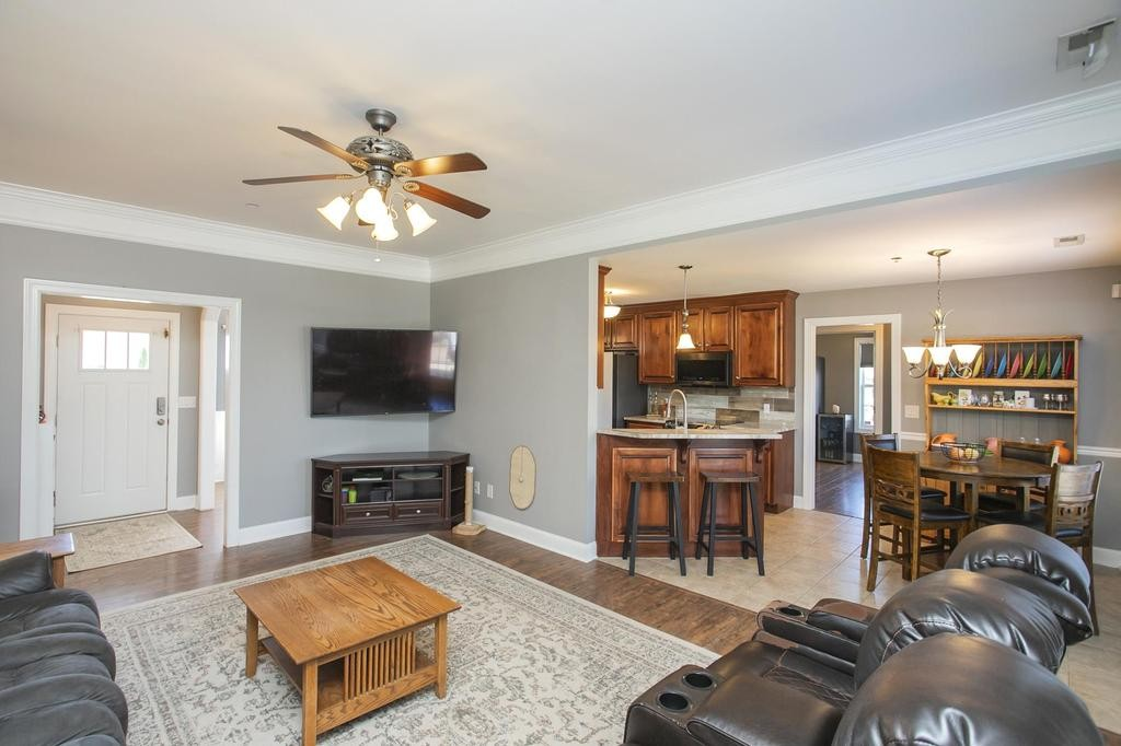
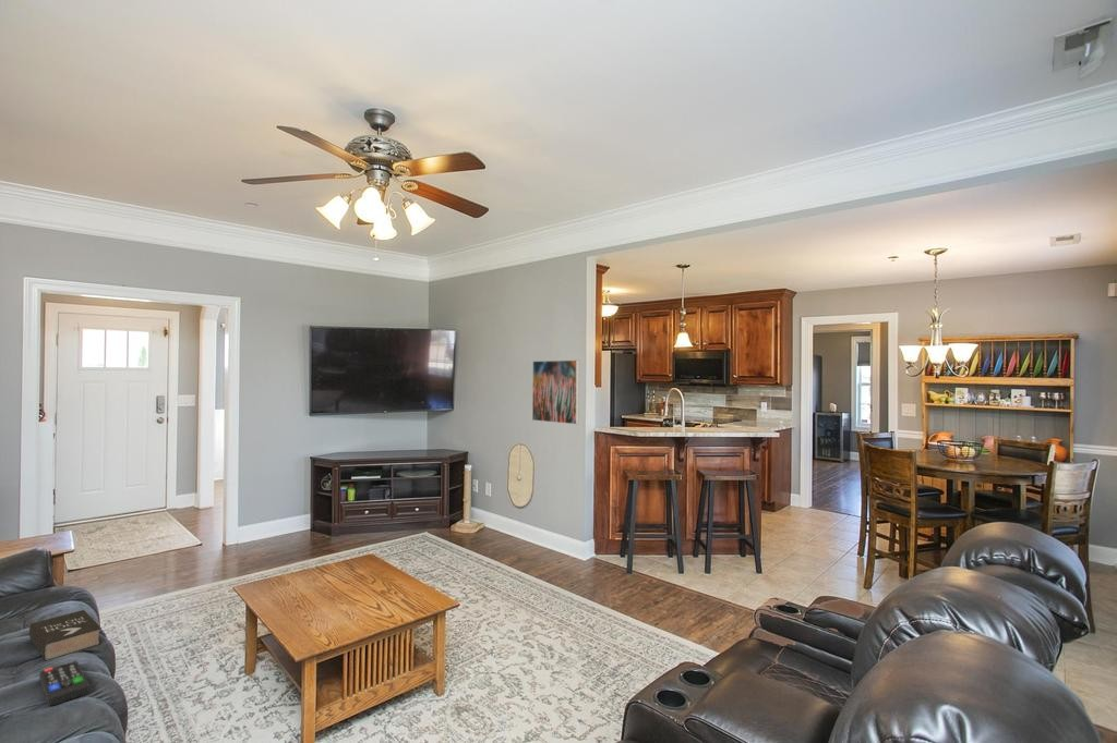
+ book (64, 634)
+ remote control (63, 681)
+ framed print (554, 391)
